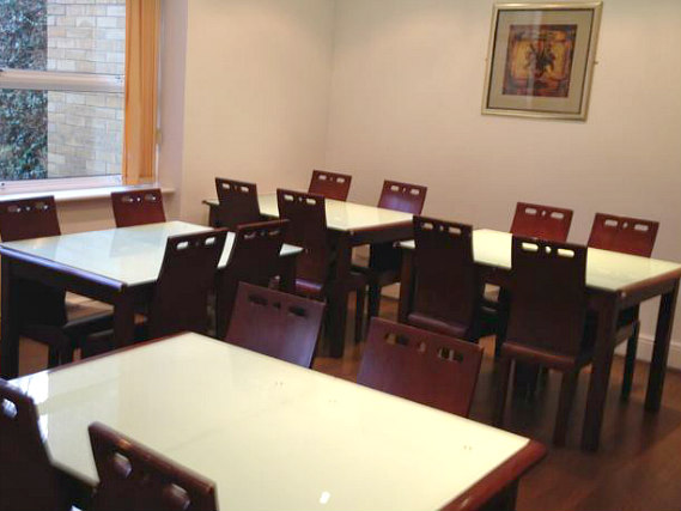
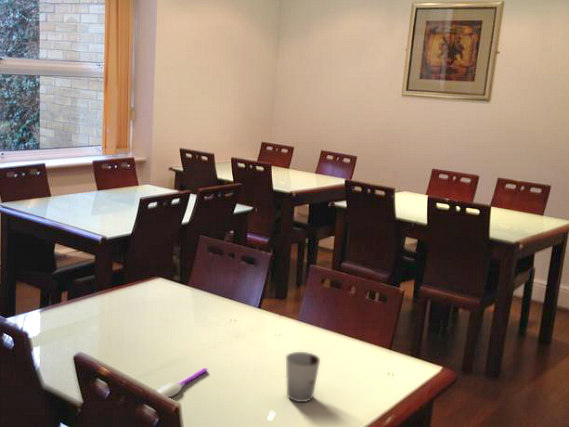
+ cup (304, 375)
+ spoon (183, 381)
